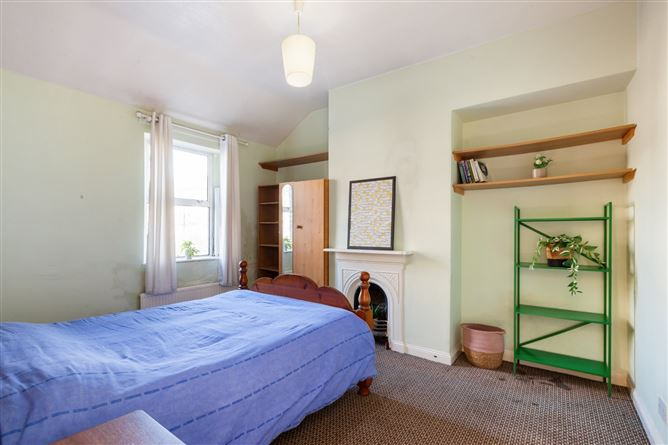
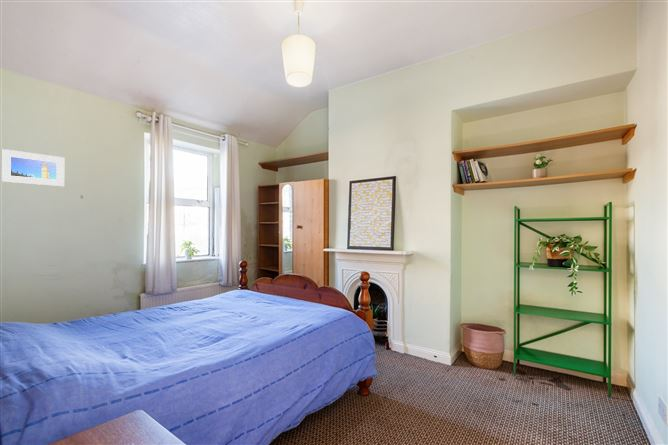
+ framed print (34, 168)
